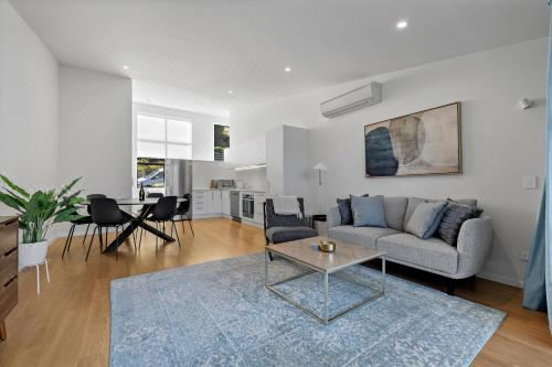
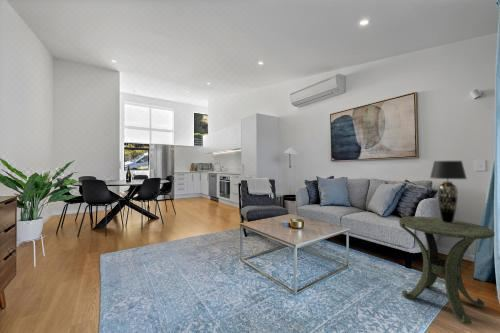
+ side table (441, 262)
+ table lamp (447, 191)
